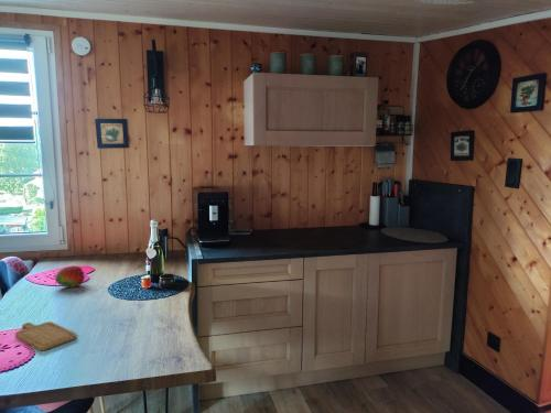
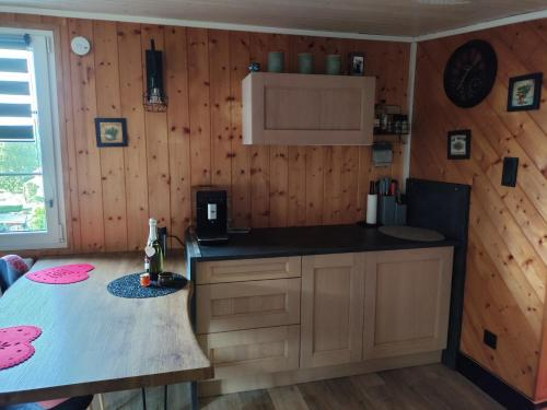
- fruit (69, 276)
- chopping board (42, 333)
